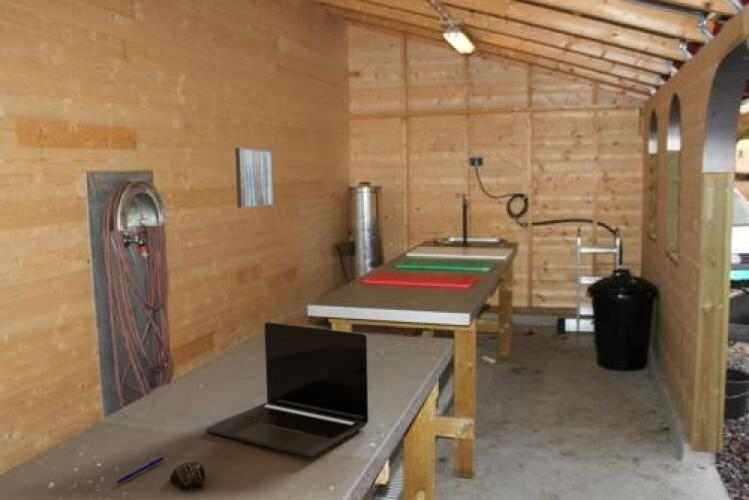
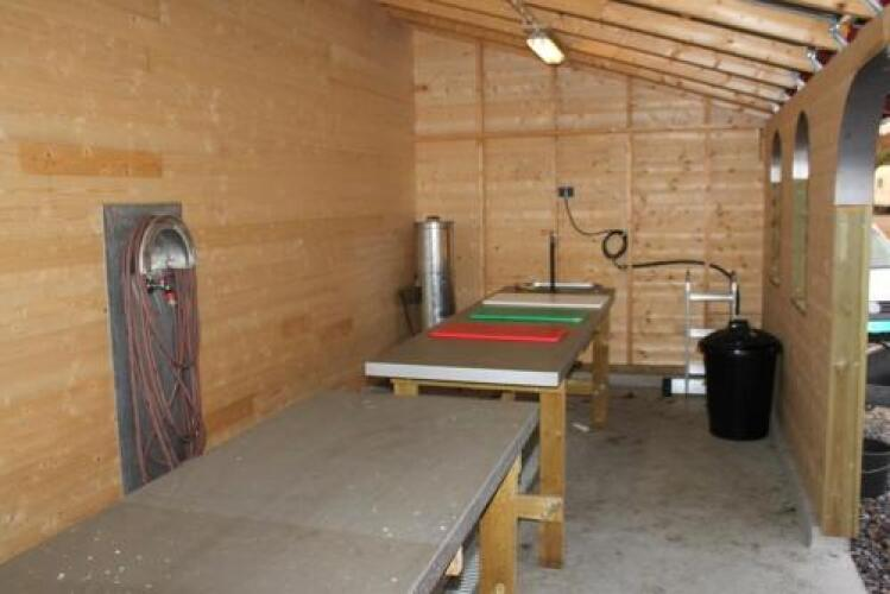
- pen (140, 470)
- computer mouse (187, 473)
- wall art (255, 178)
- laptop (286, 383)
